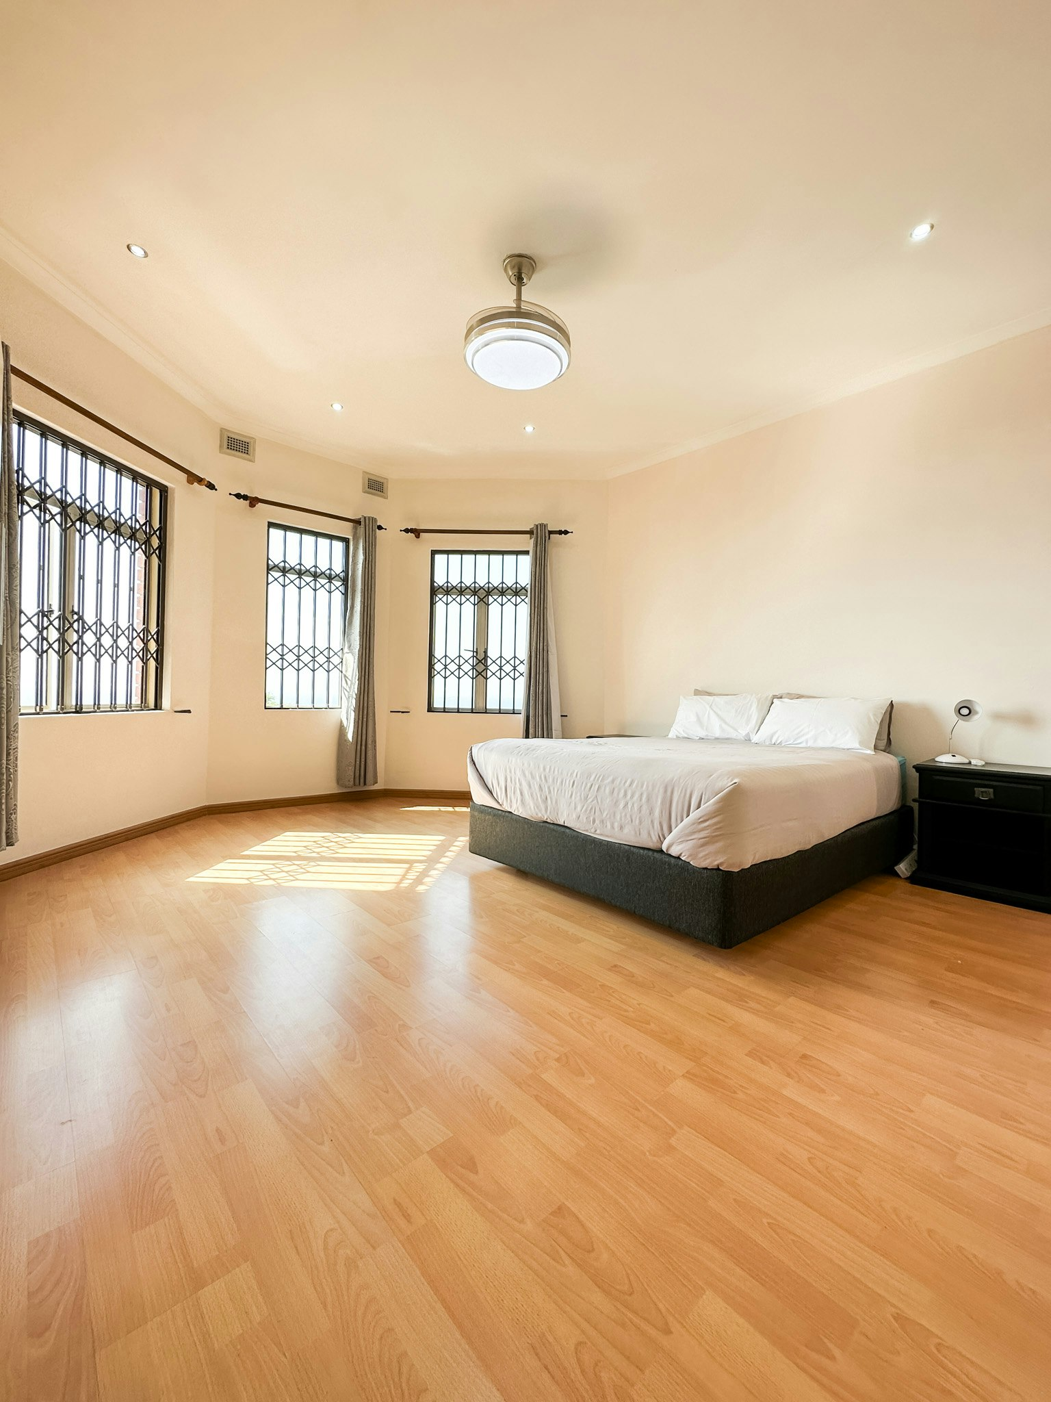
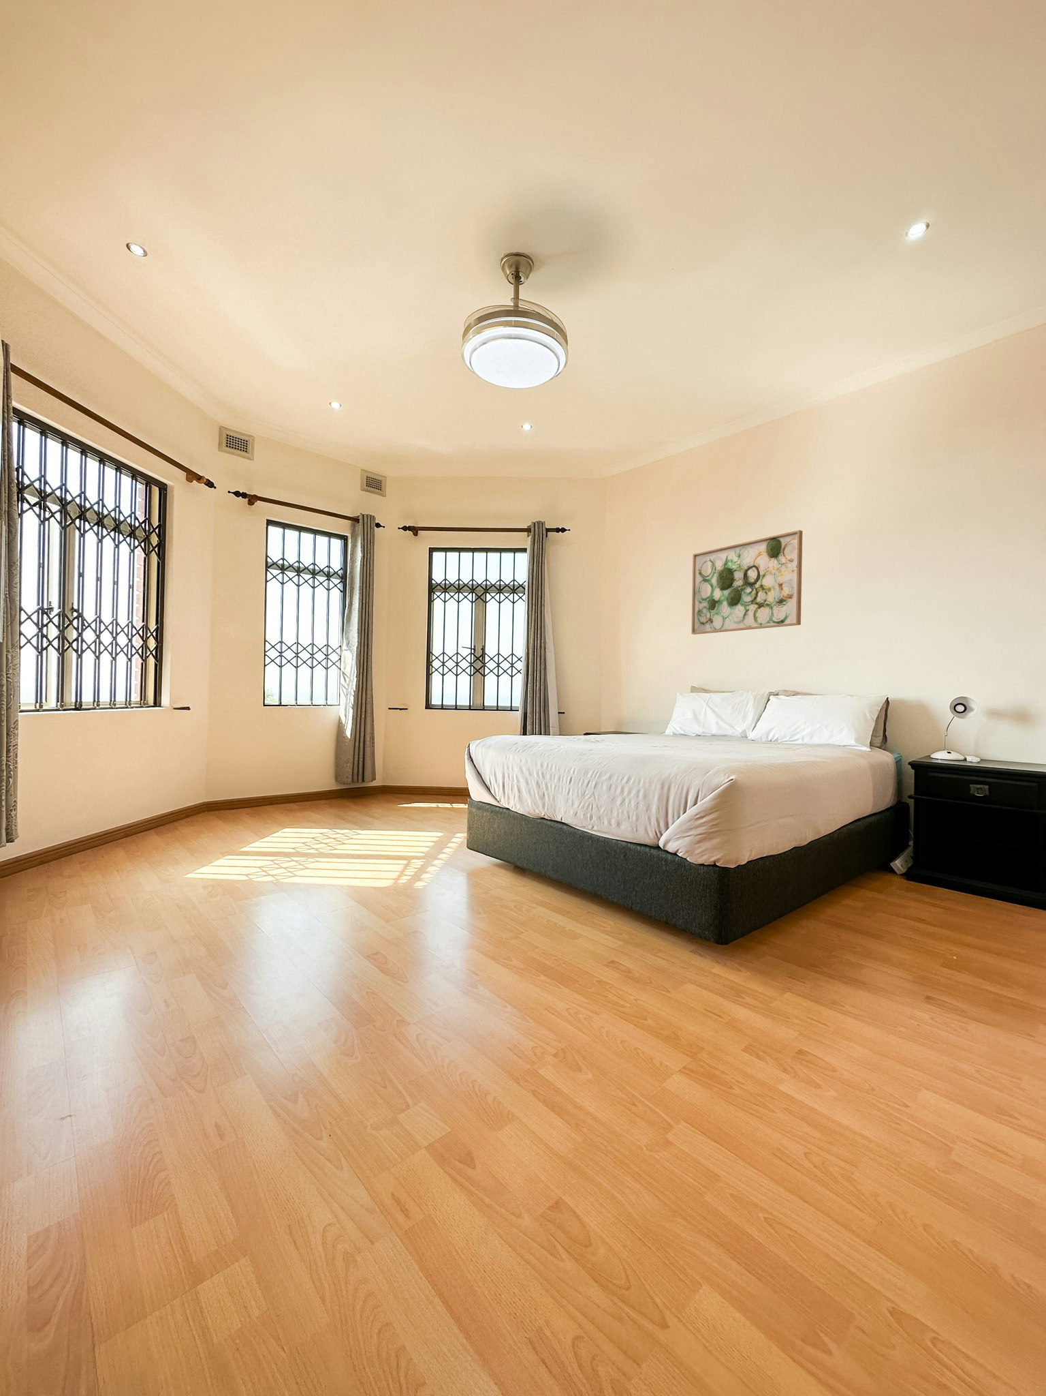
+ wall art (741, 586)
